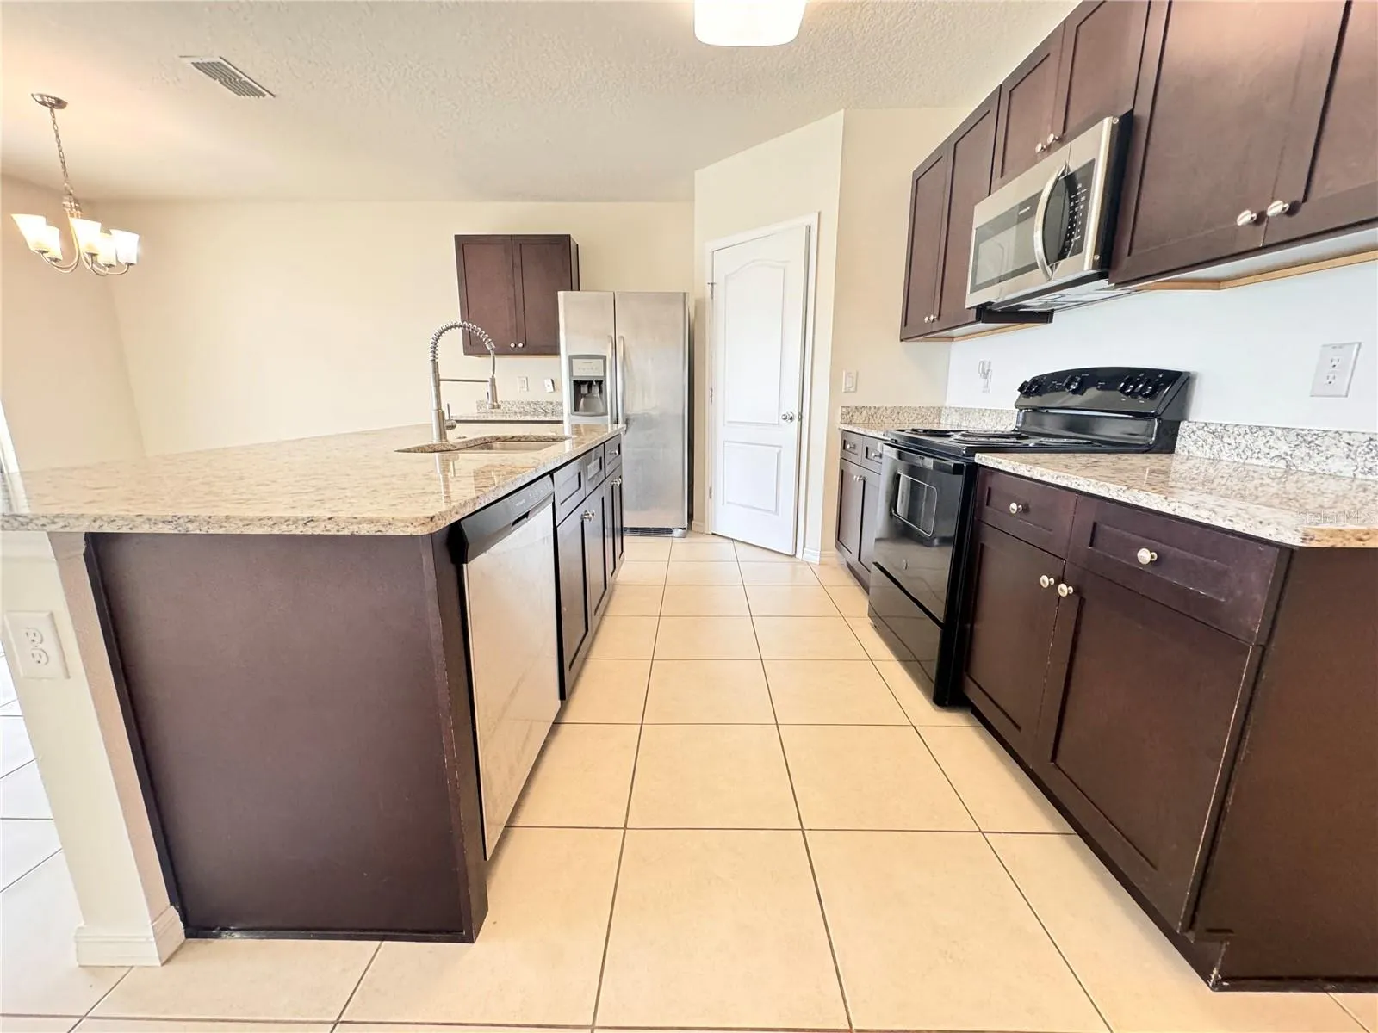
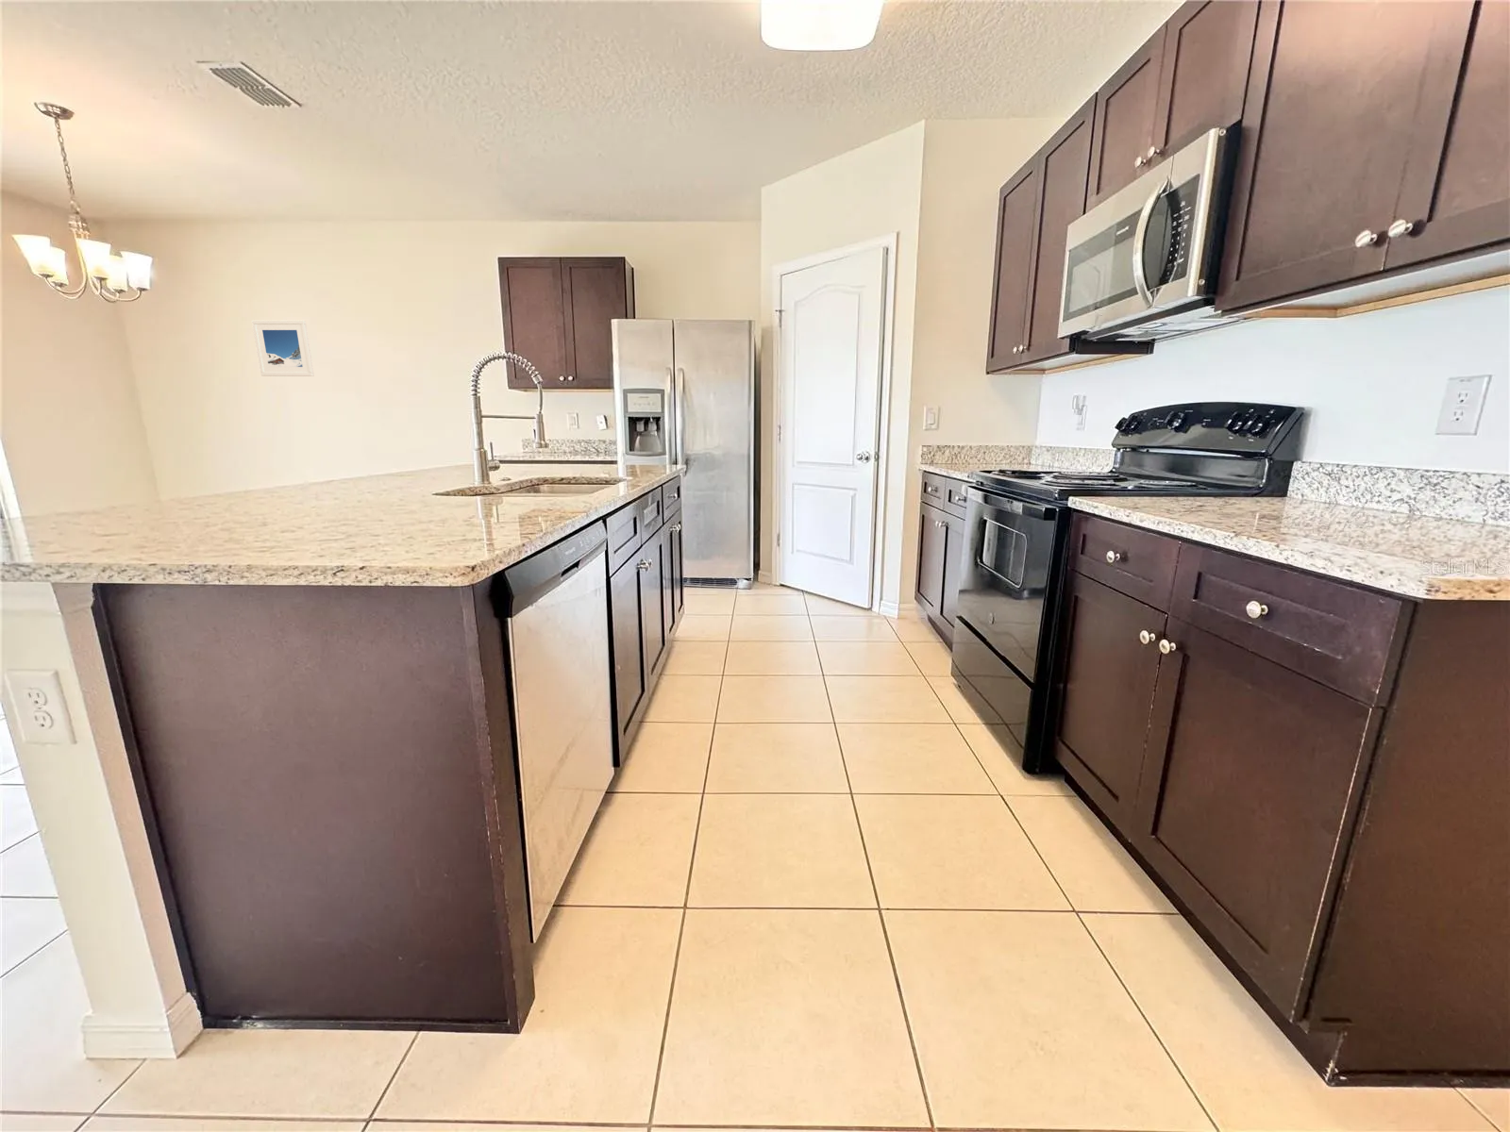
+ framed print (283, 348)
